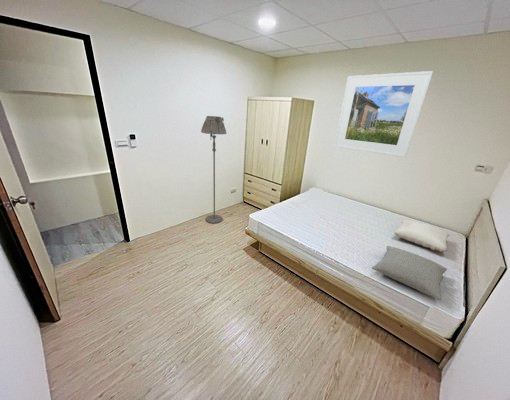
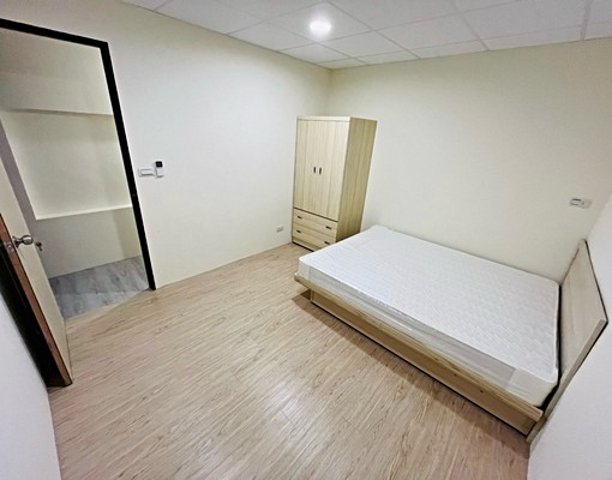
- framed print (375, 115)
- pillow (421, 234)
- pillow (409, 268)
- floor lamp (214, 172)
